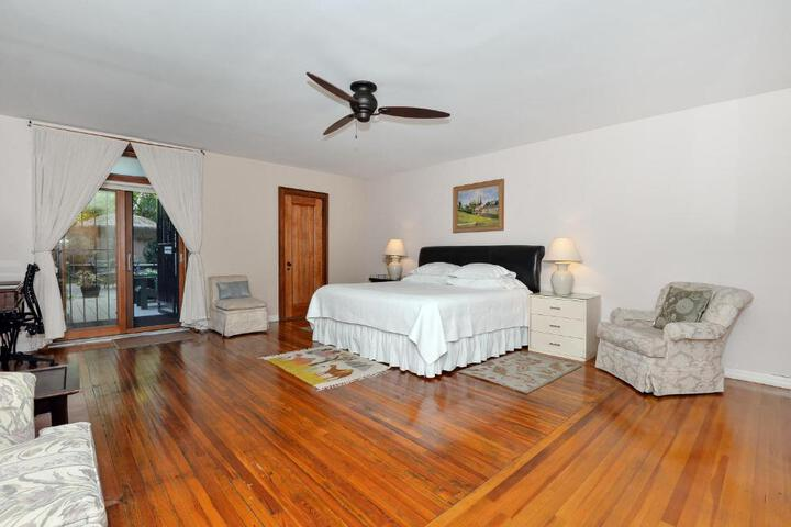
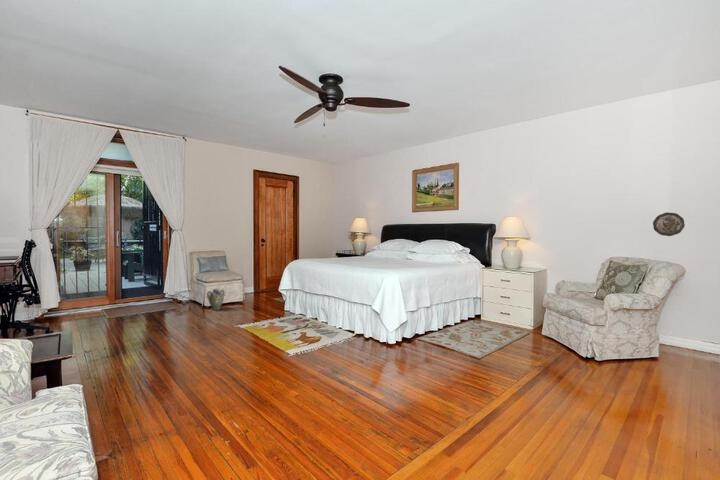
+ ceramic jug (216, 299)
+ decorative plate (668, 224)
